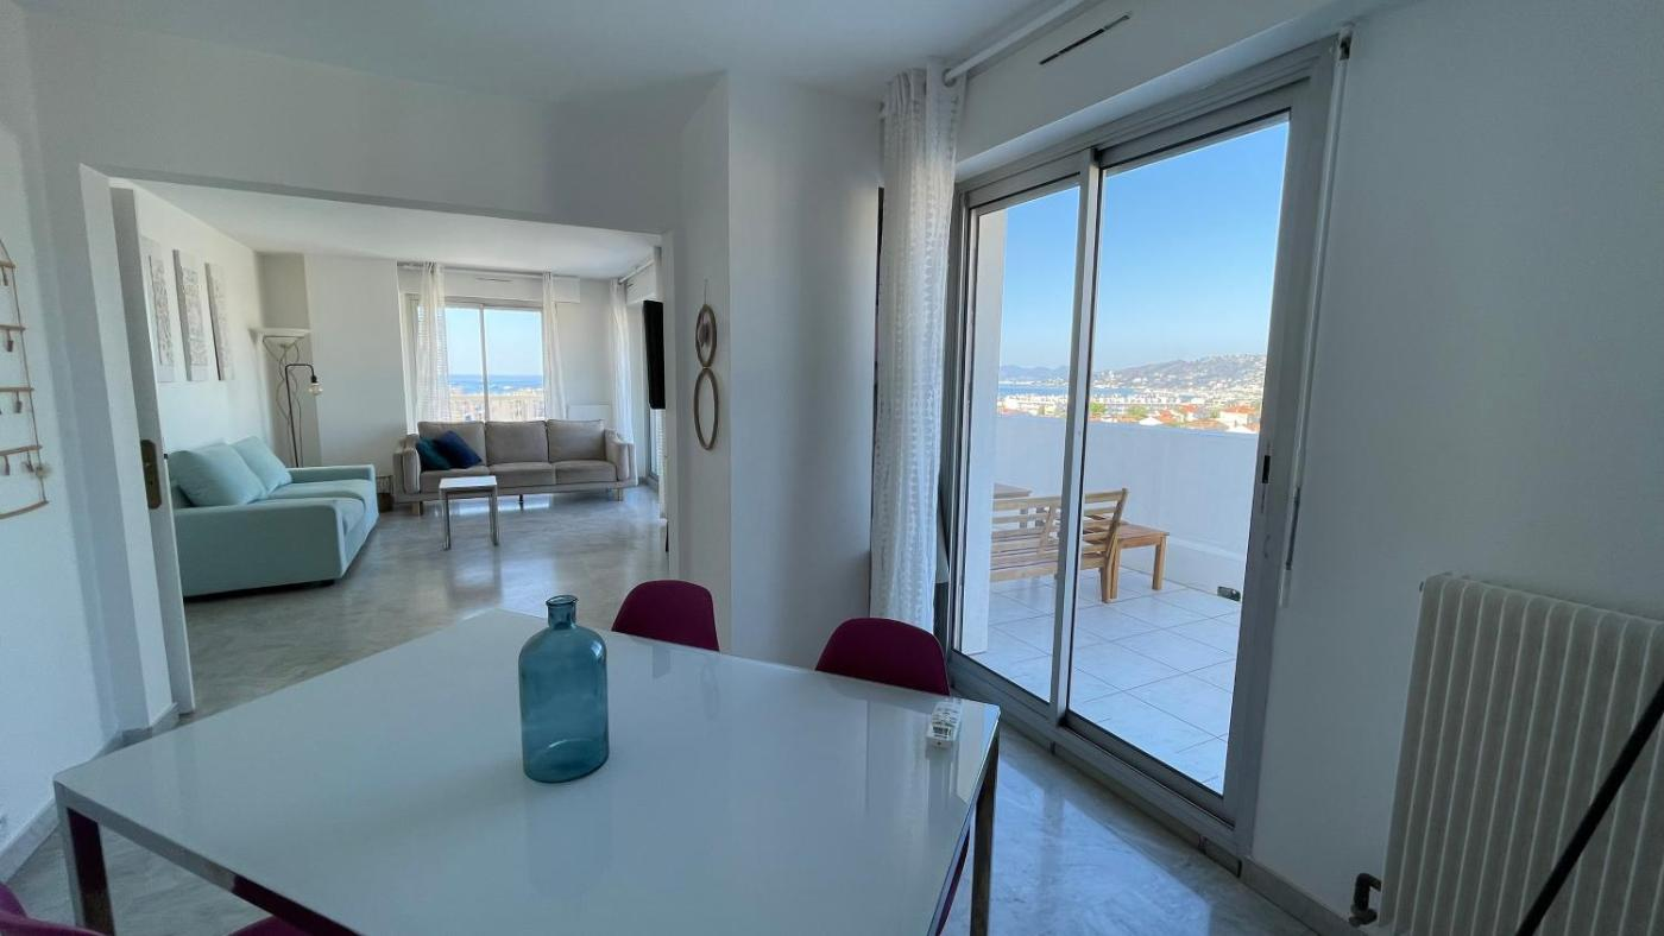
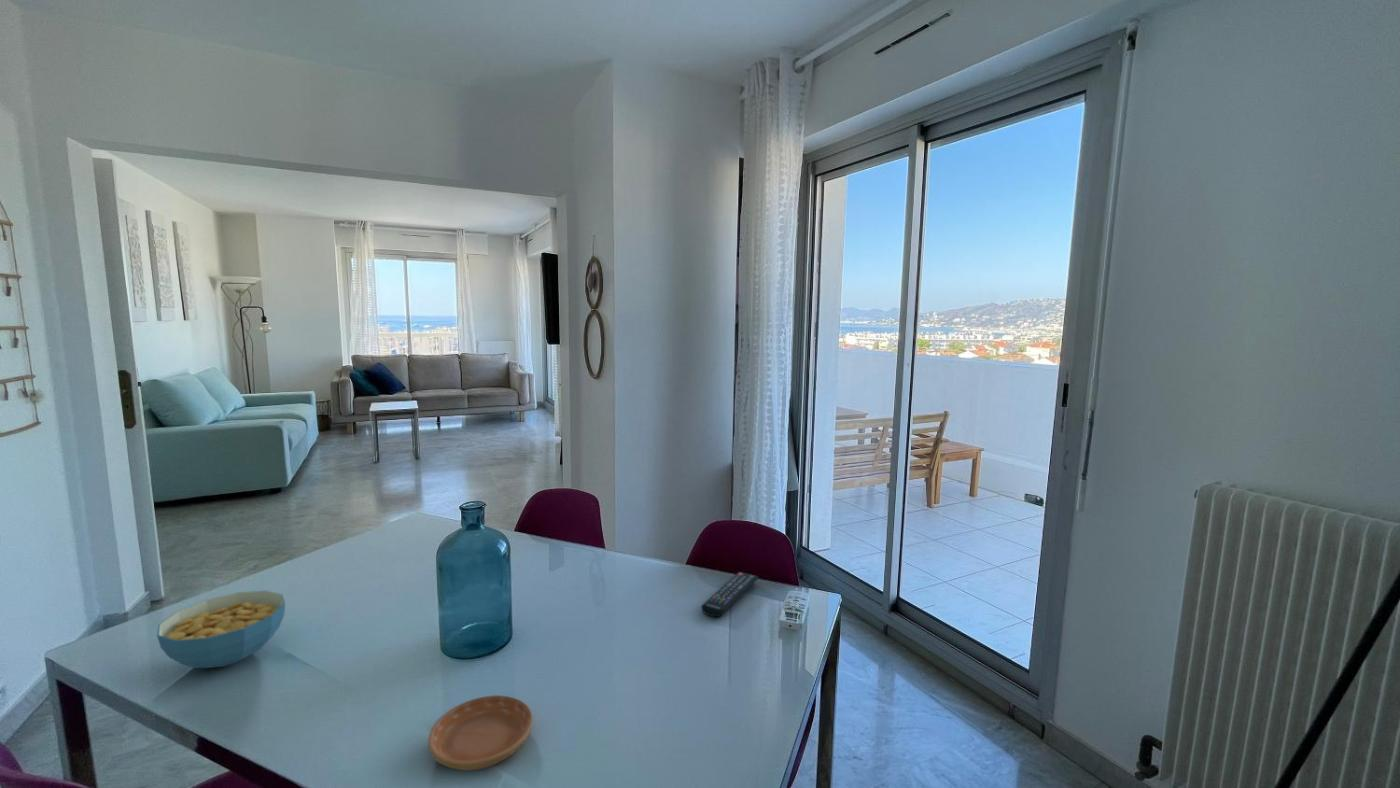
+ remote control (731, 593)
+ cereal bowl (226, 636)
+ saucer (482, 733)
